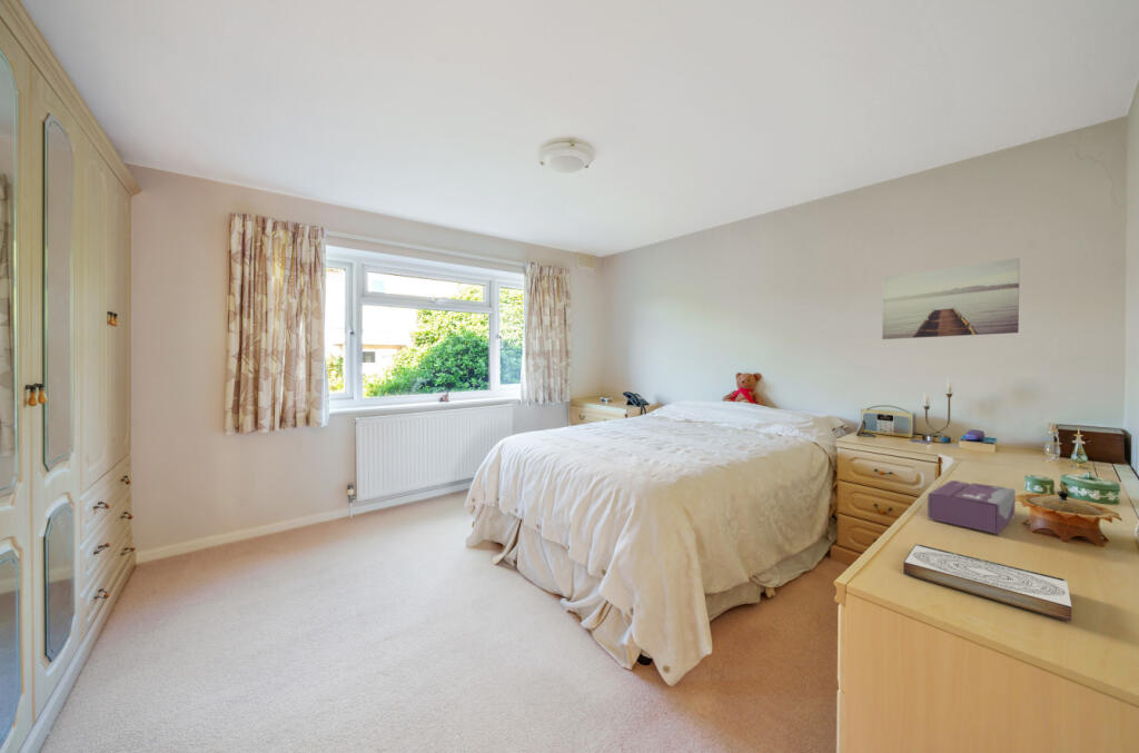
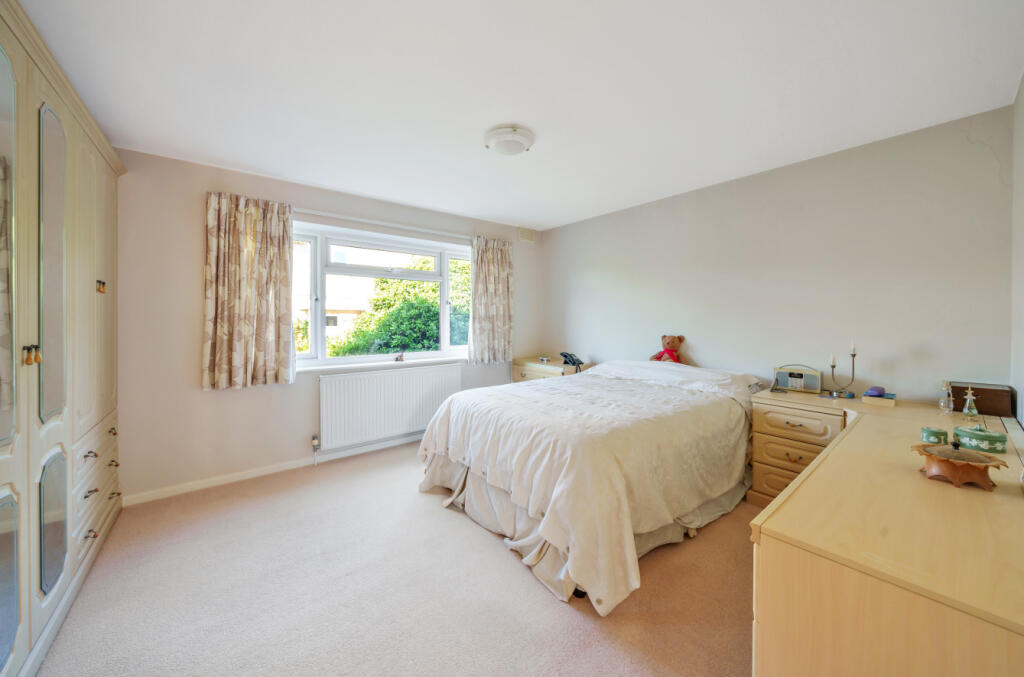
- book (981, 575)
- tissue box (971, 503)
- wall art (944, 301)
